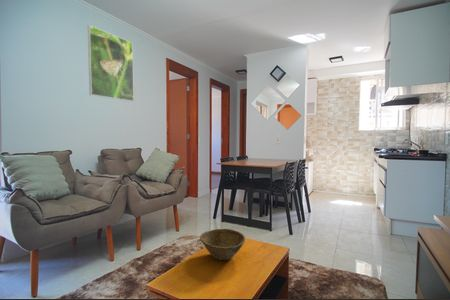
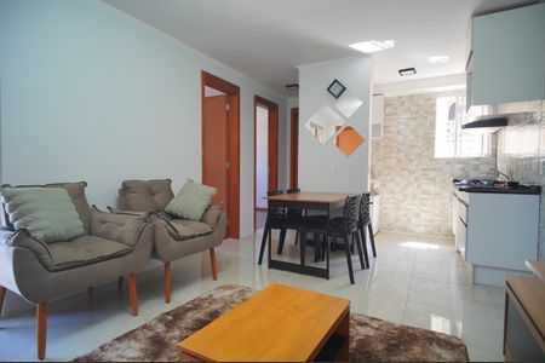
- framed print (112, 66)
- bowl (222, 246)
